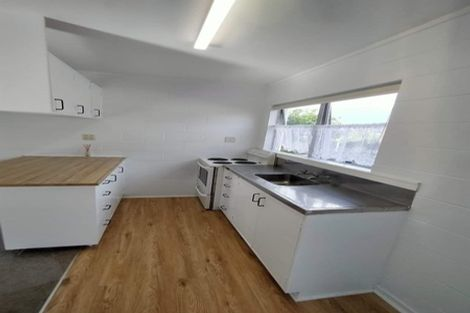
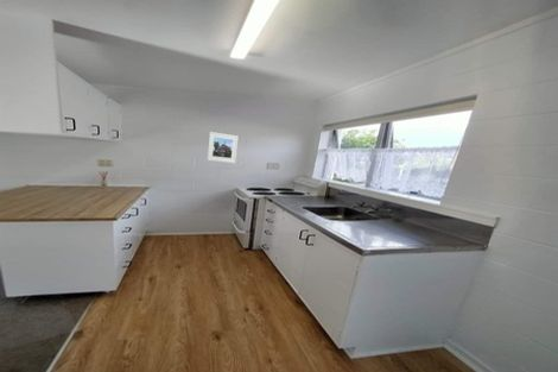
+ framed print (222, 147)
